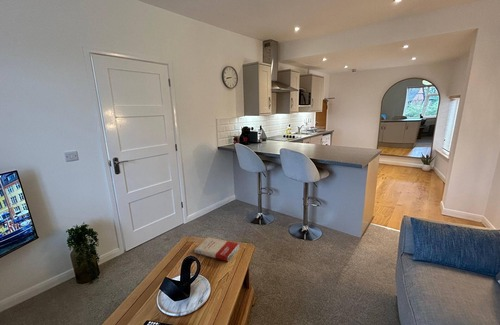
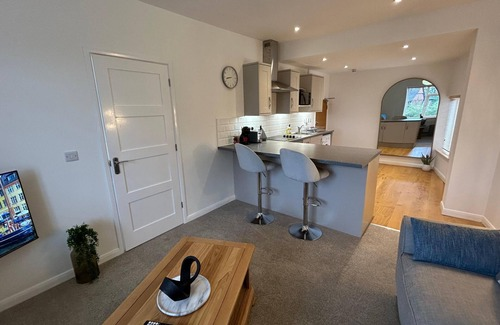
- book (217, 248)
